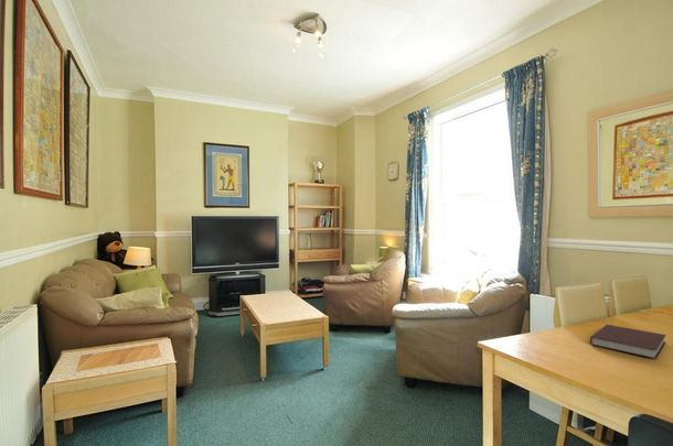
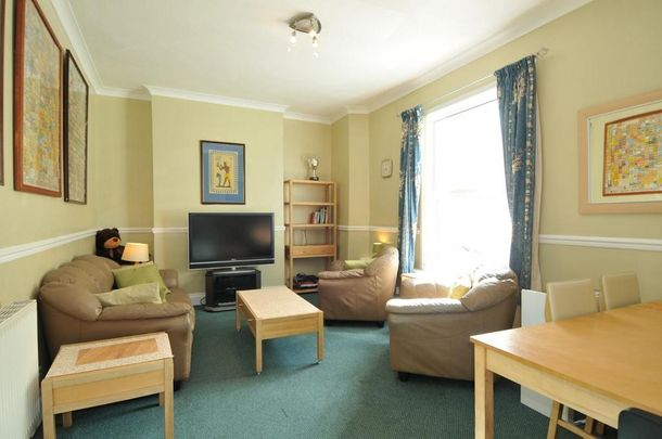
- notebook (628, 339)
